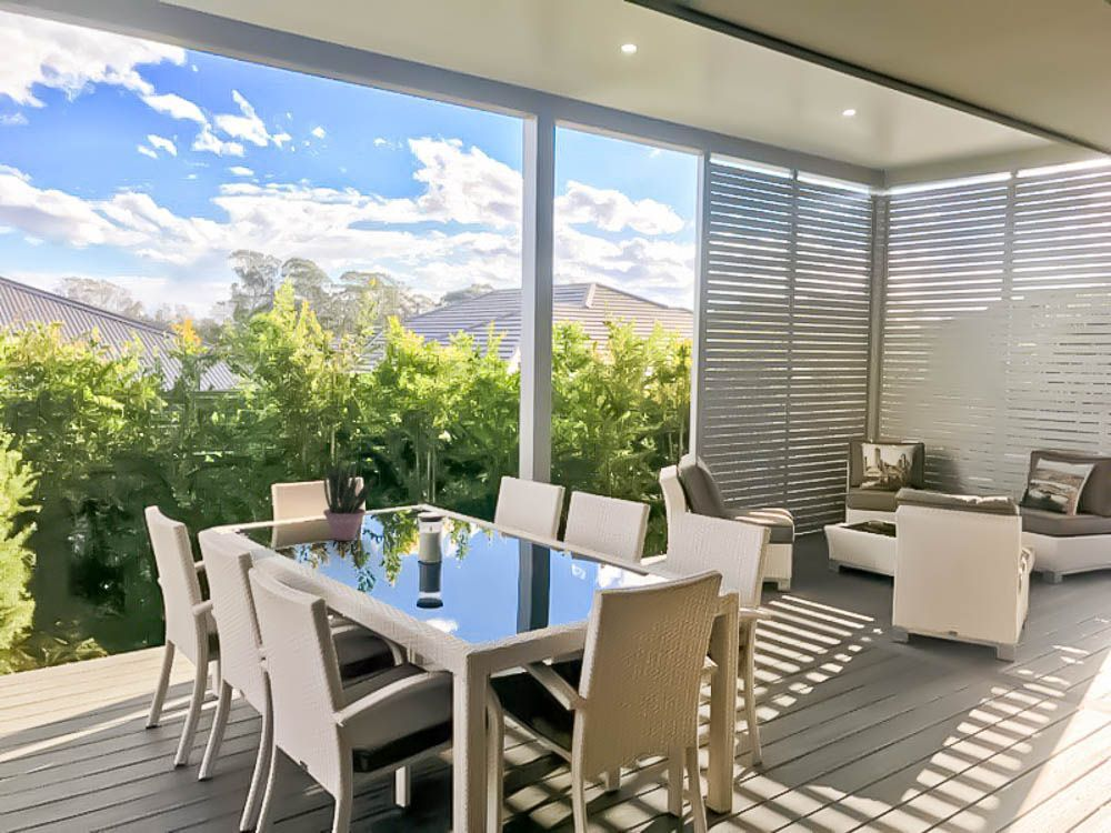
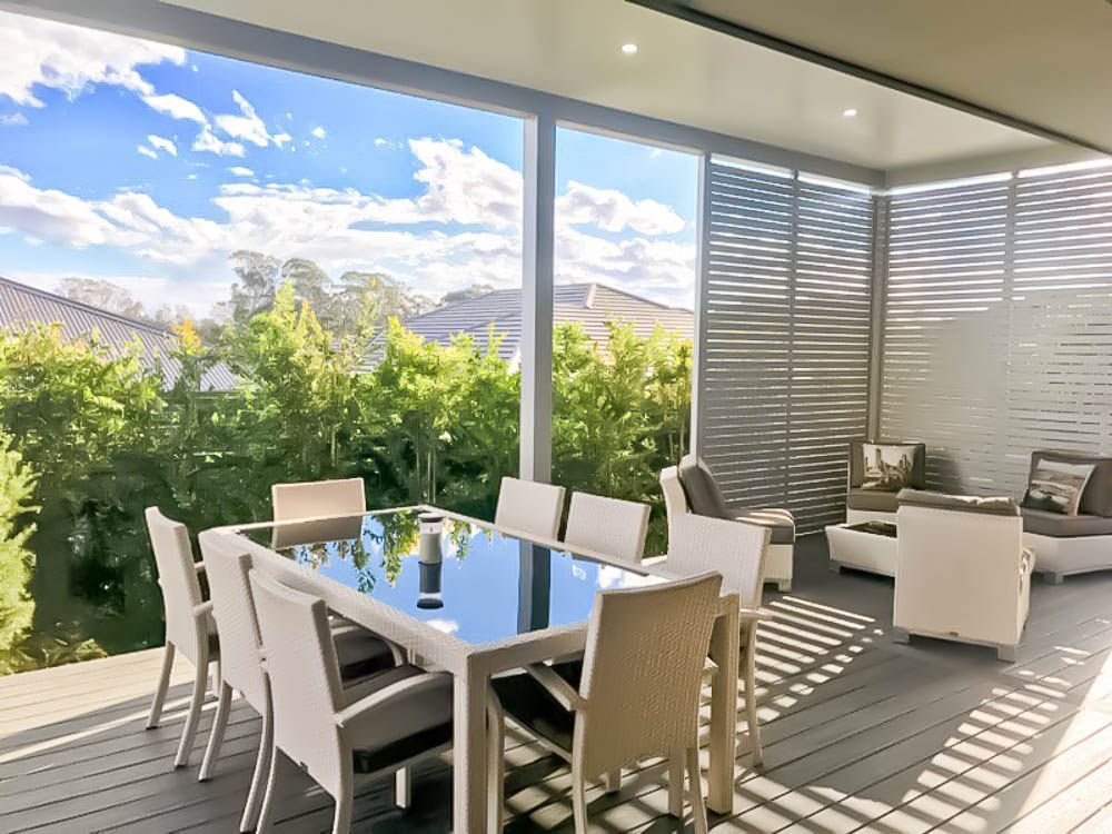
- potted plant (346, 498)
